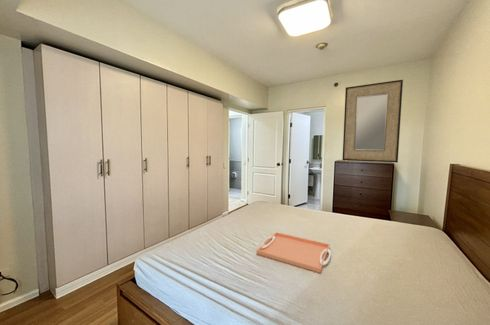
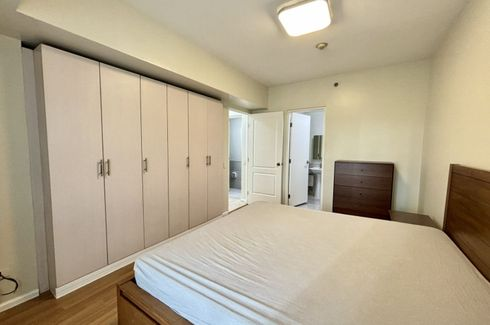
- serving tray (294, 248)
- home mirror (370, 123)
